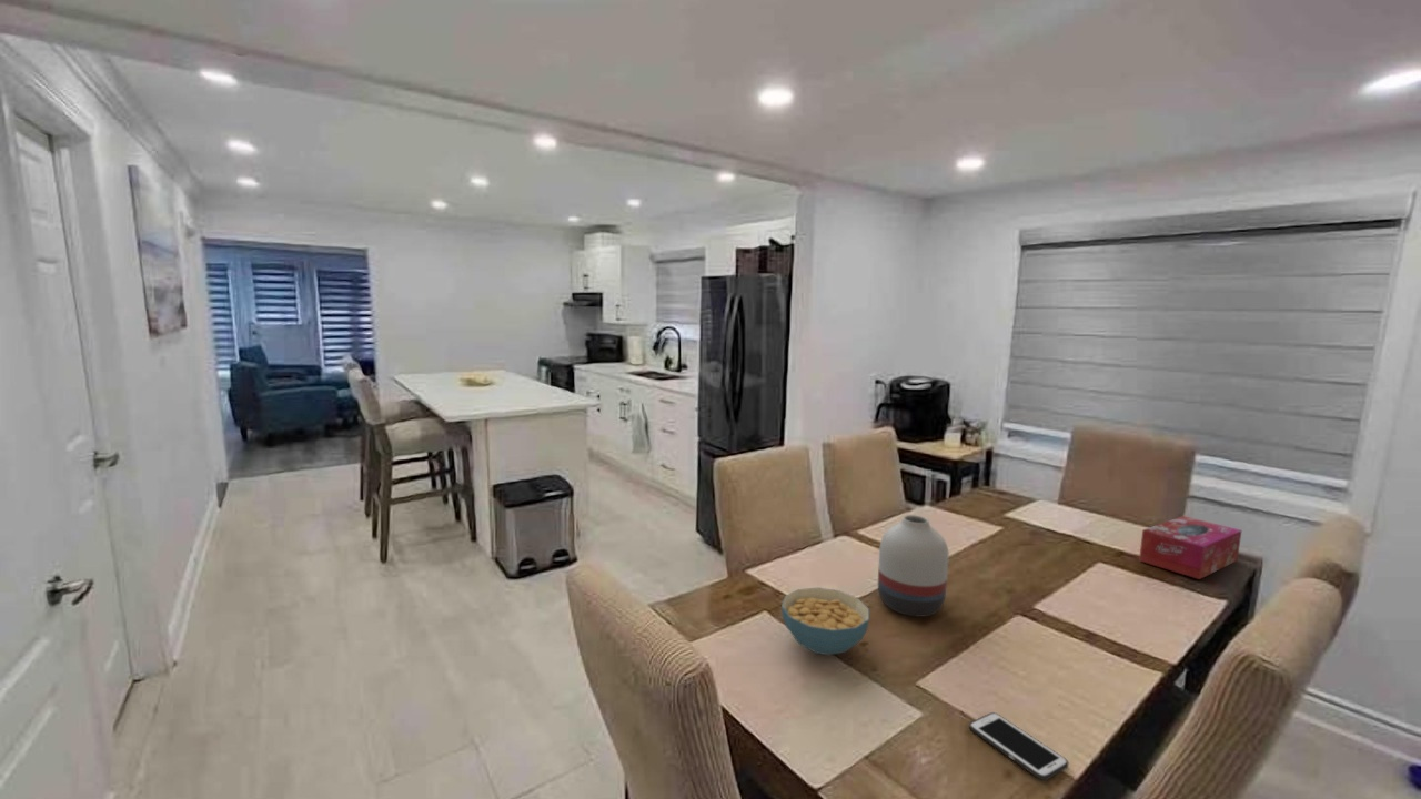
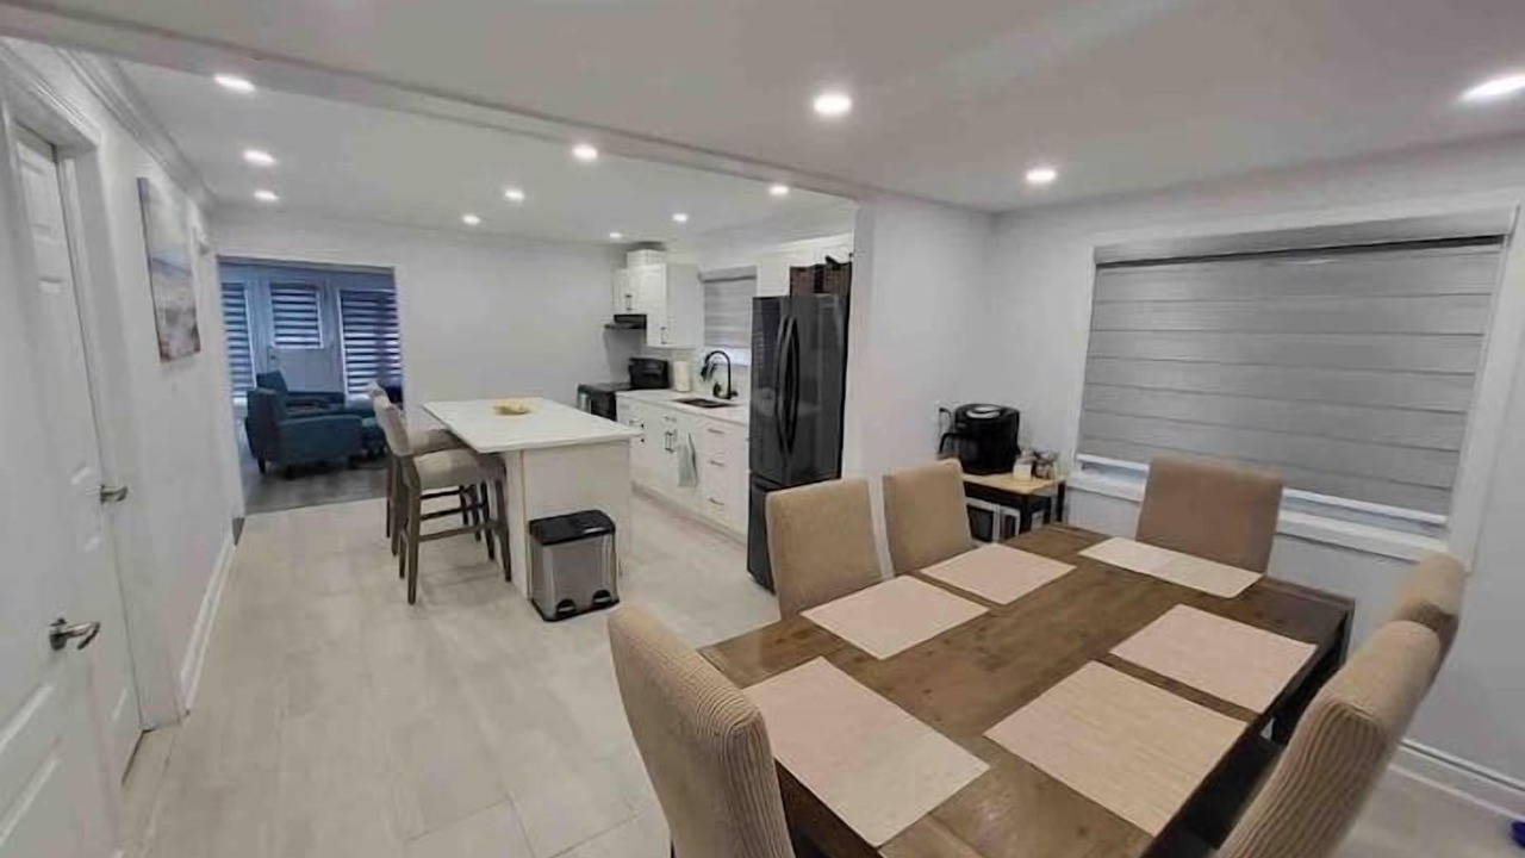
- cereal bowl (824, 627)
- vase (913, 563)
- tissue box (1190, 545)
- cell phone (1016, 744)
